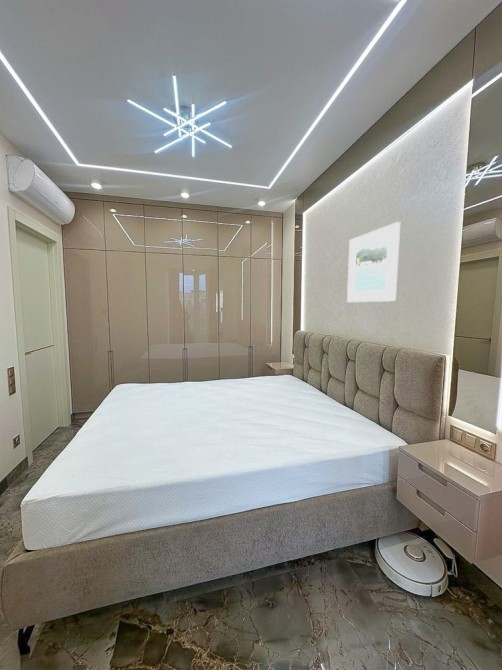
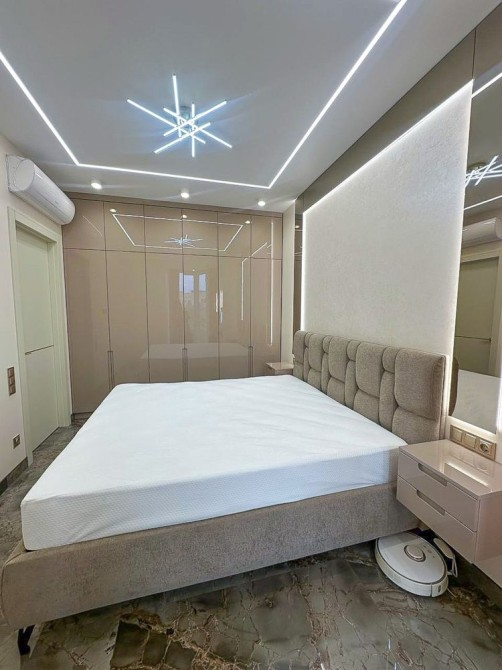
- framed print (370, 267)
